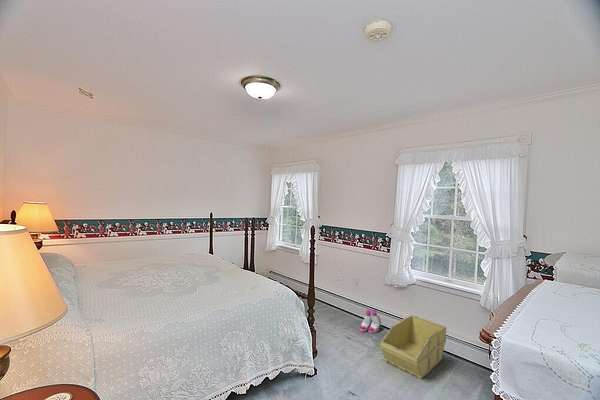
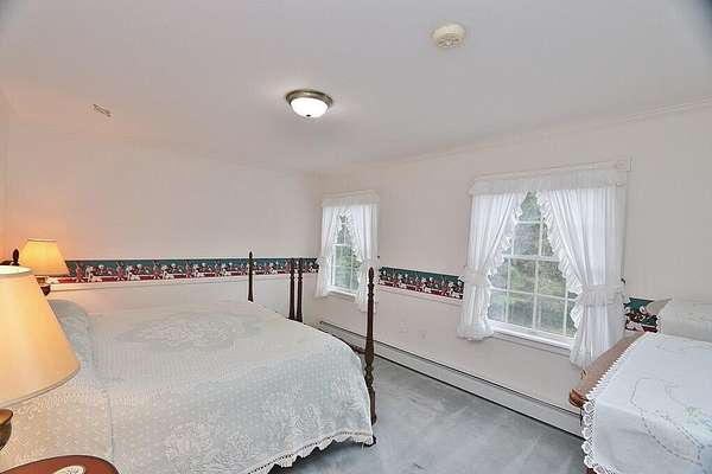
- boots (370, 319)
- storage bin (413, 344)
